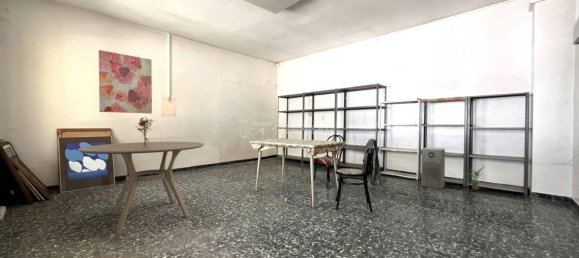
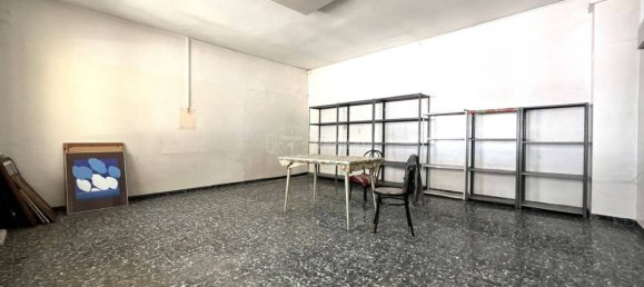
- bouquet (145, 131)
- dining table (149, 180)
- potted plant (476, 178)
- wall art (127, 84)
- air purifier (433, 166)
